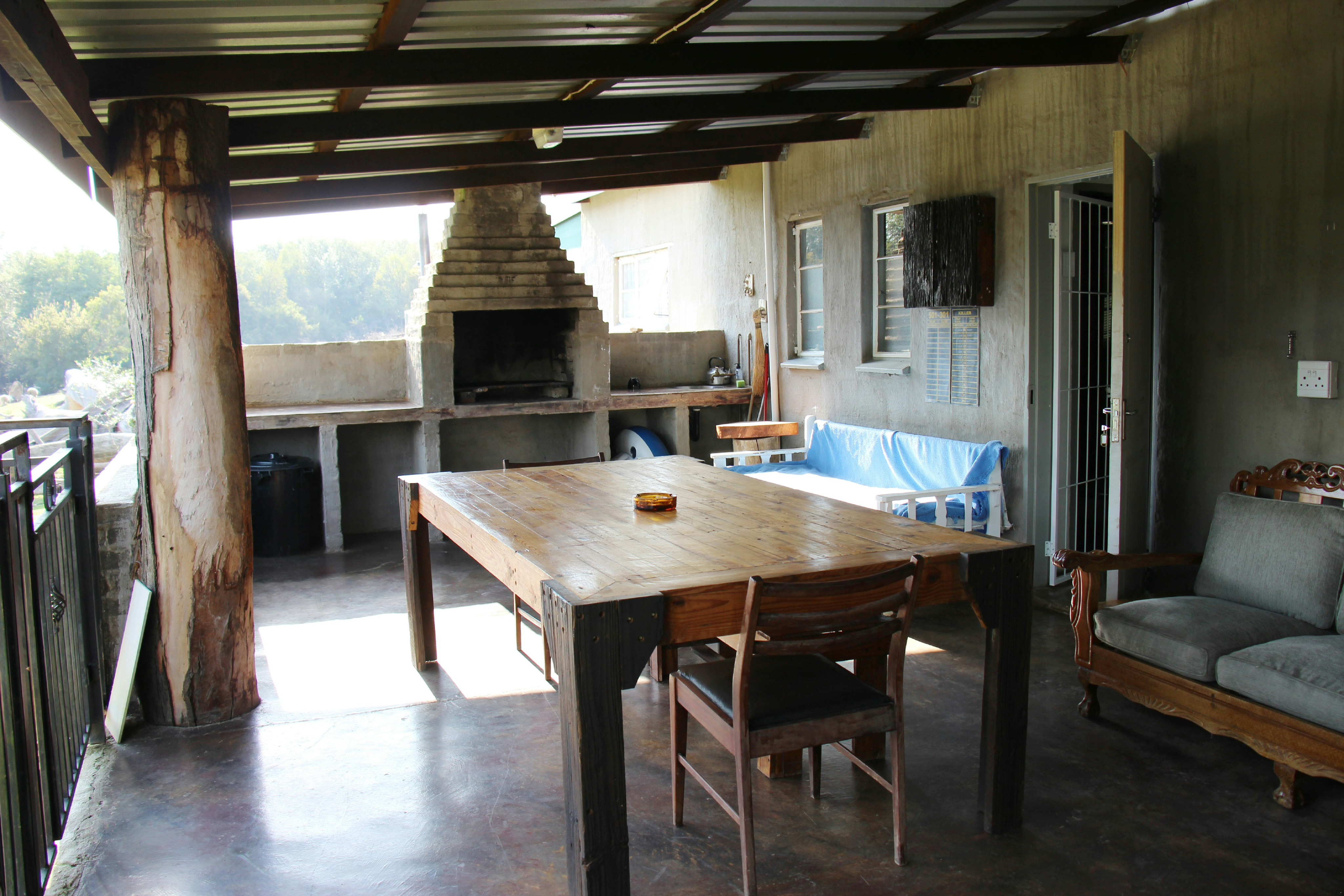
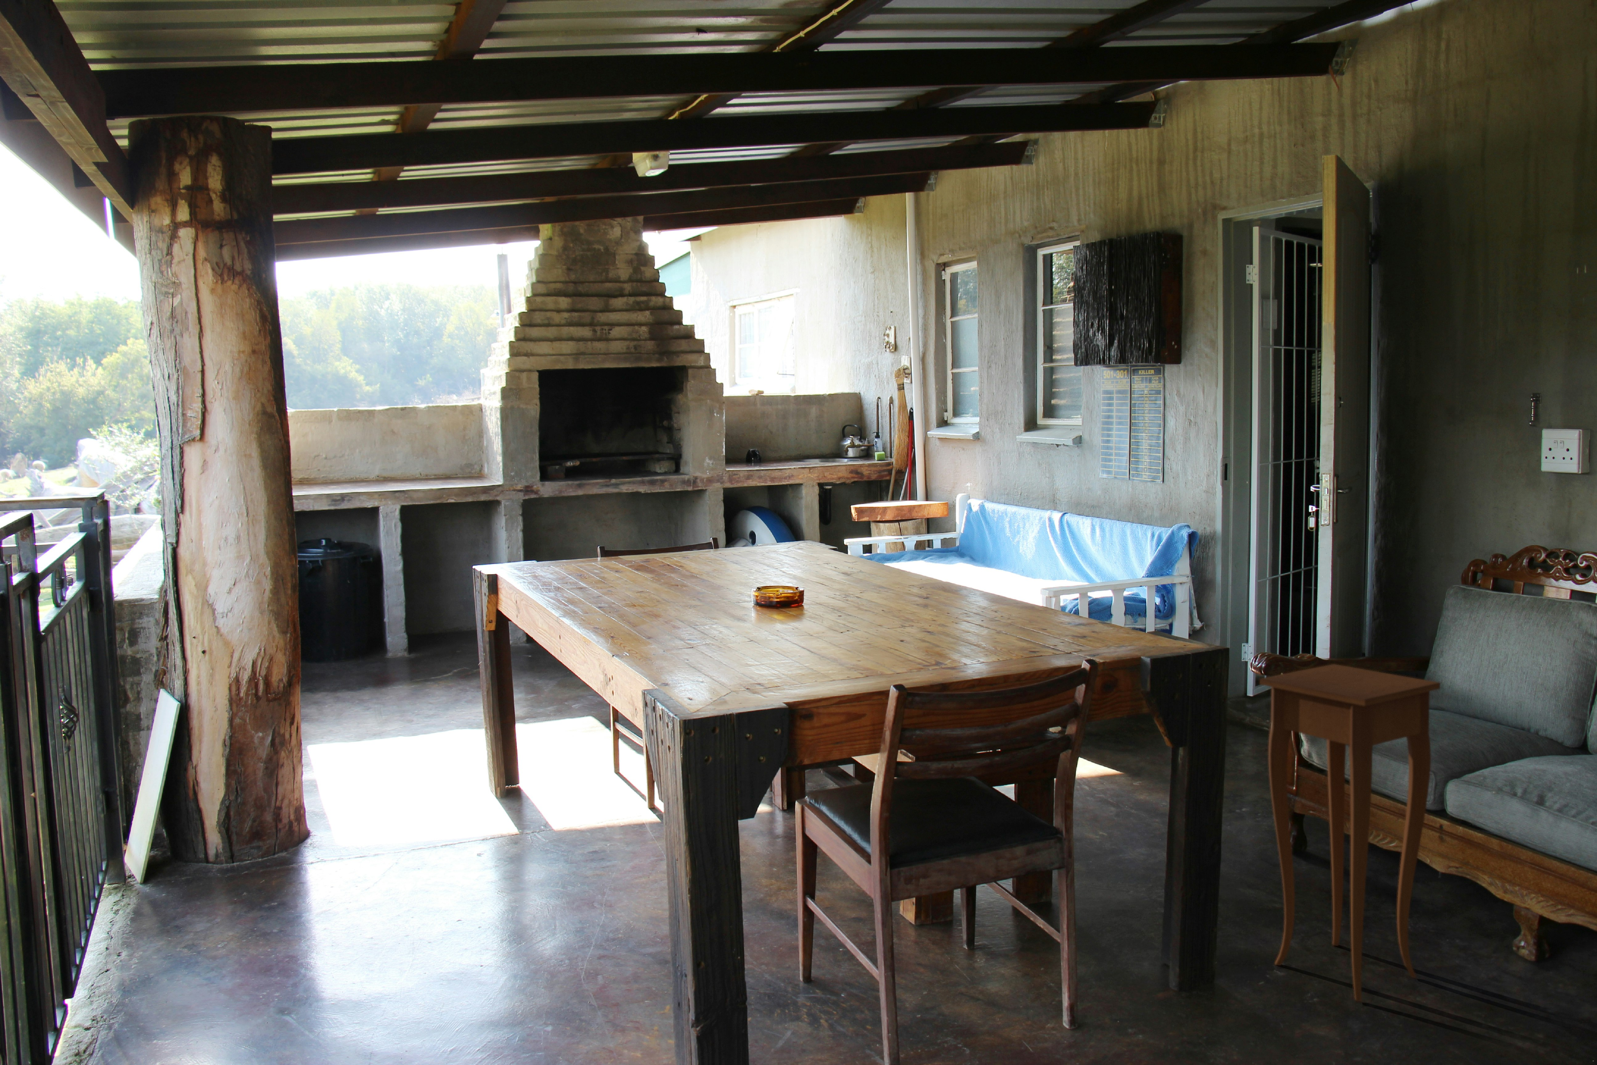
+ side table (1344, 827)
